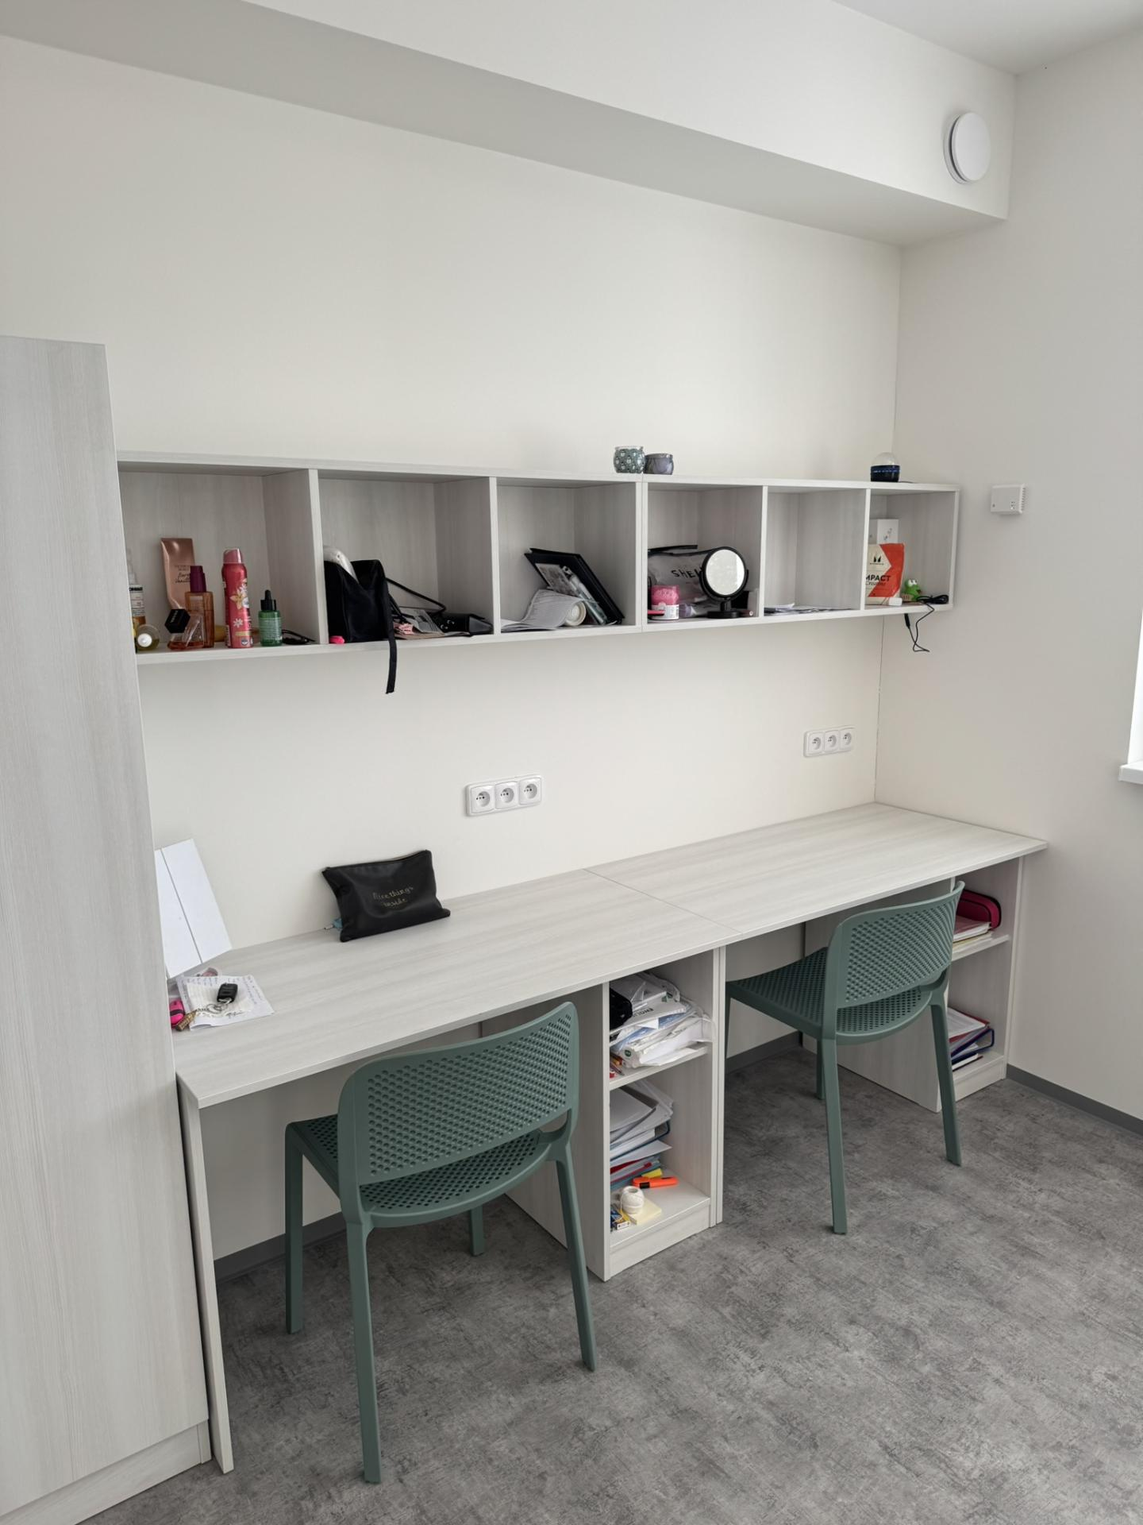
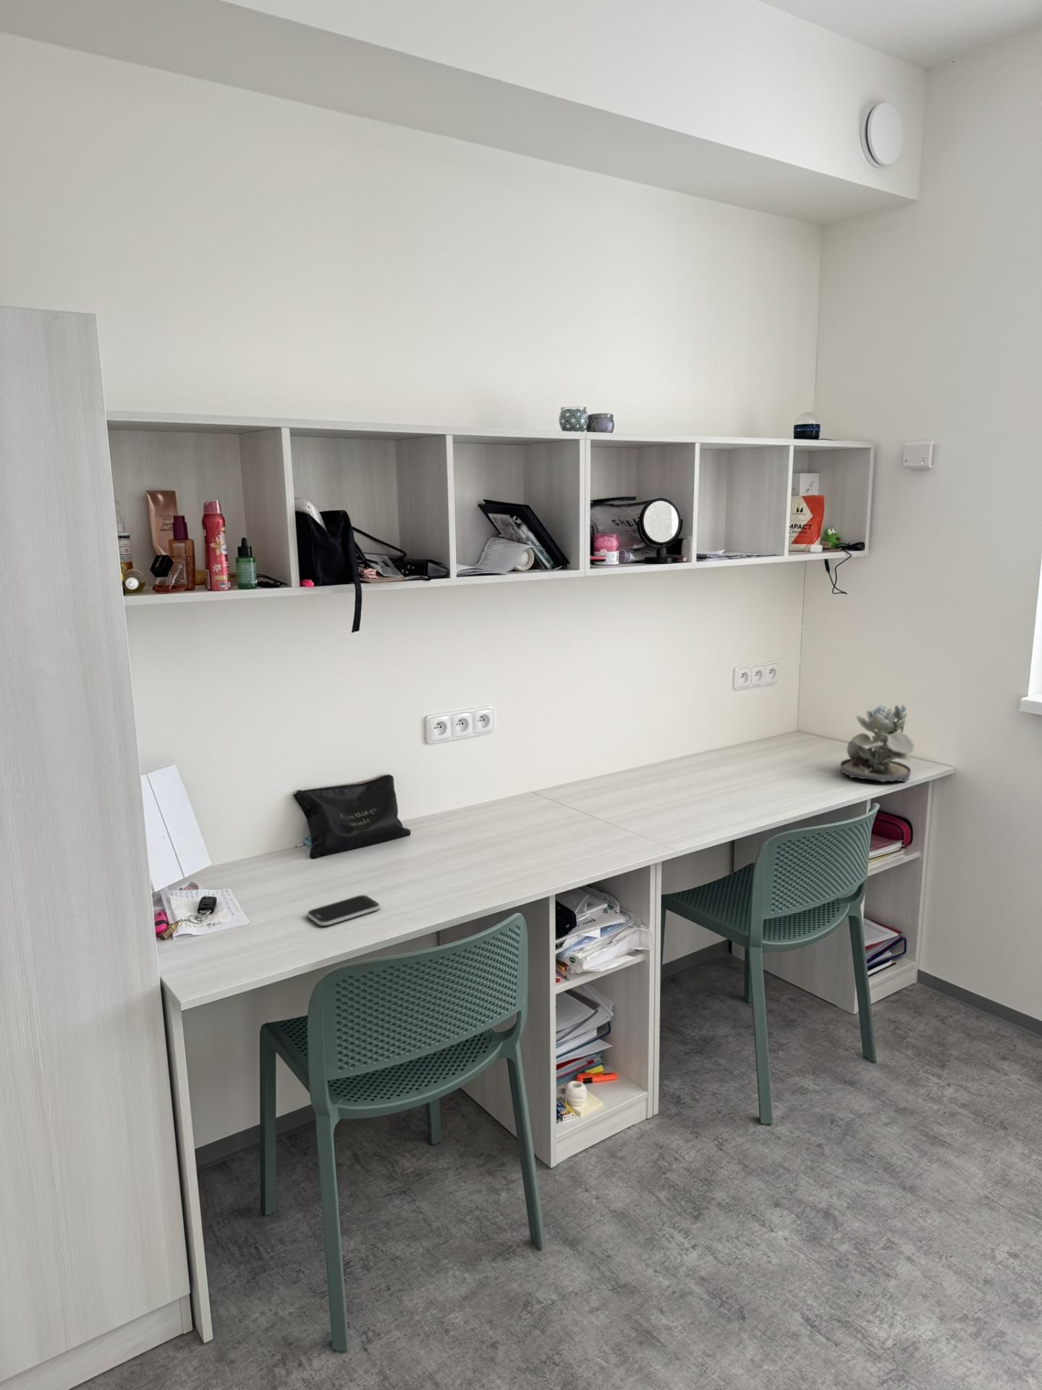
+ smartphone (344, 910)
+ succulent plant (879, 740)
